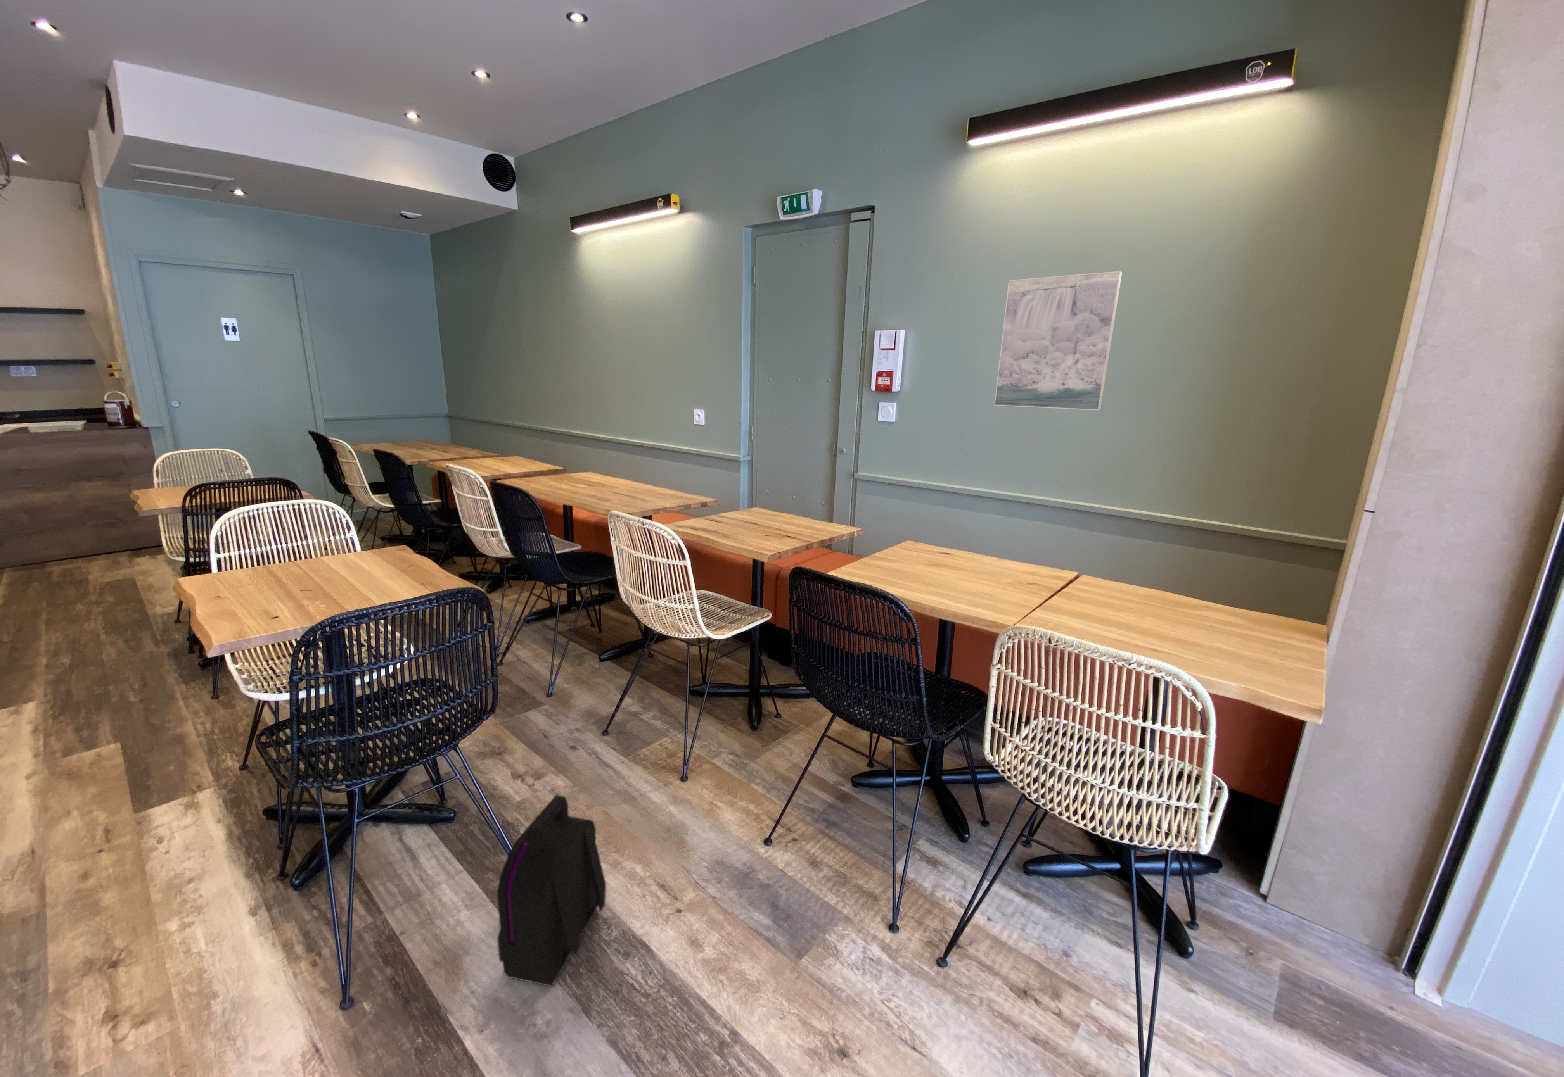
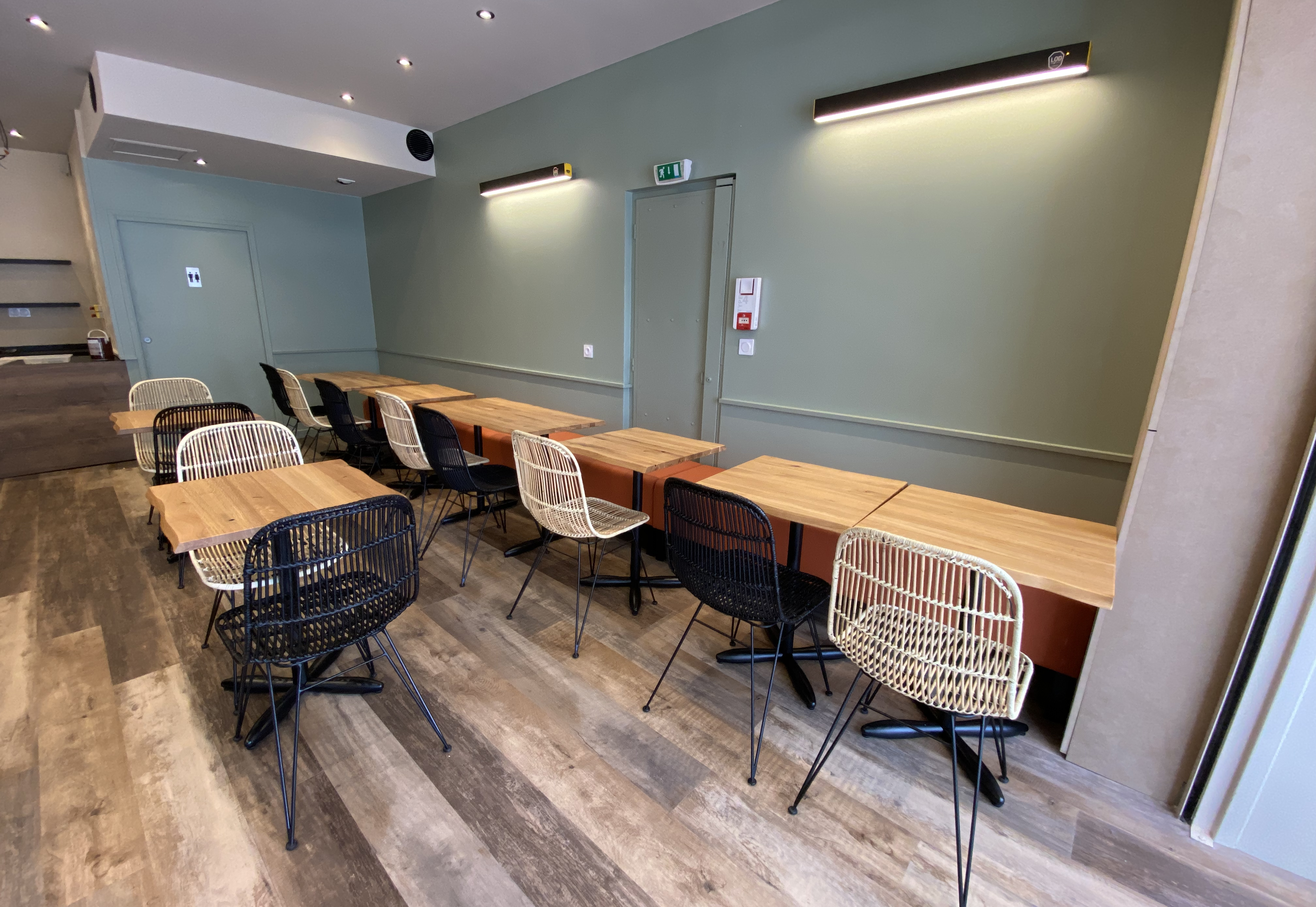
- backpack (554, 879)
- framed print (1053, 343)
